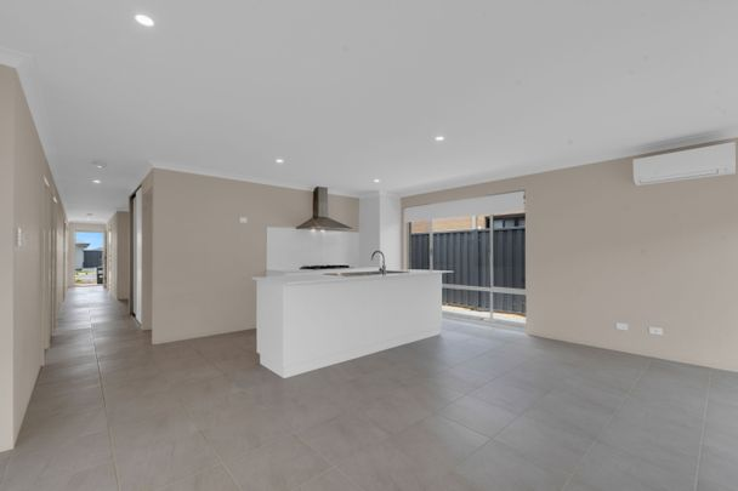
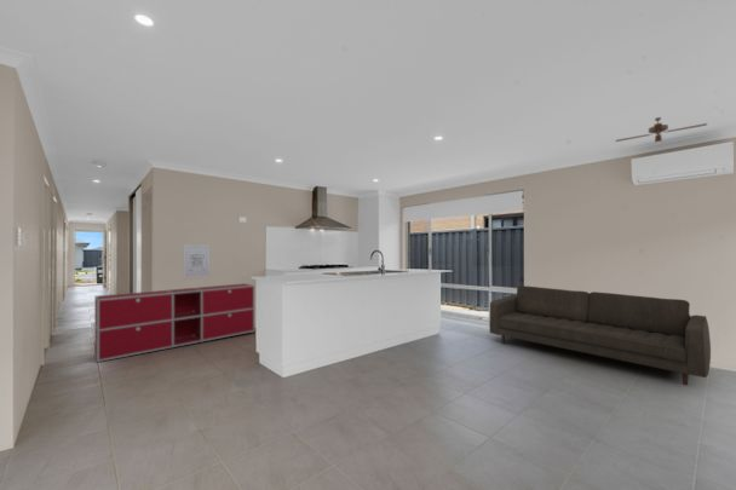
+ storage cabinet (184, 316)
+ wall art (196, 261)
+ sofa (585, 323)
+ ceiling fan (657, 132)
